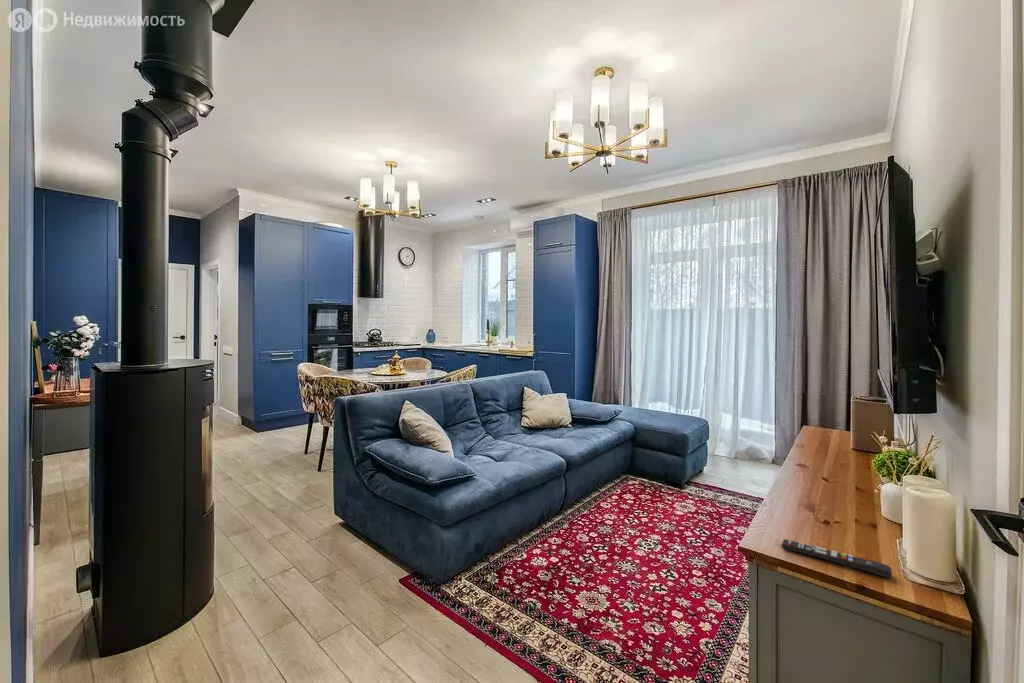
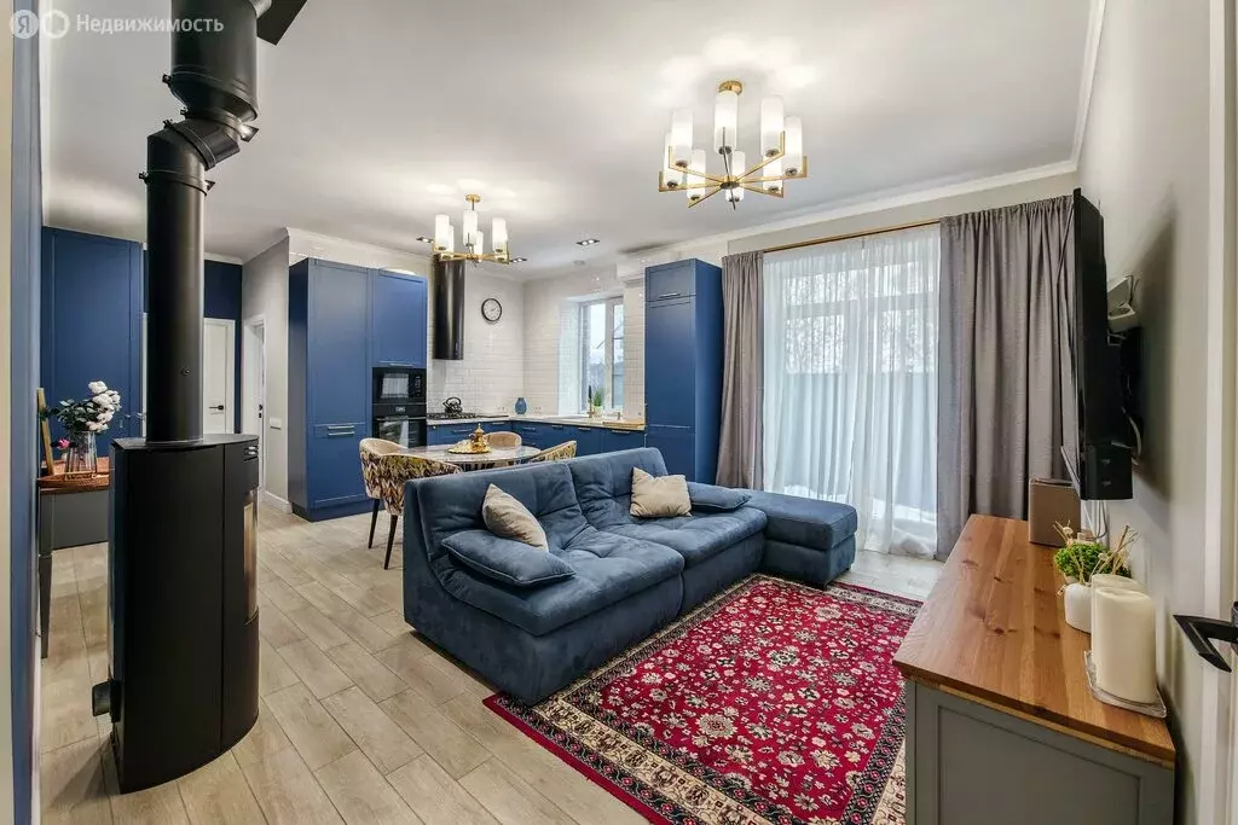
- remote control (833, 556)
